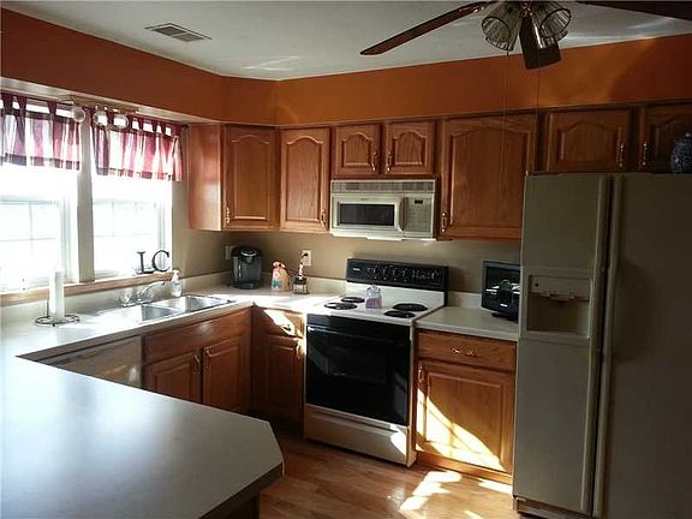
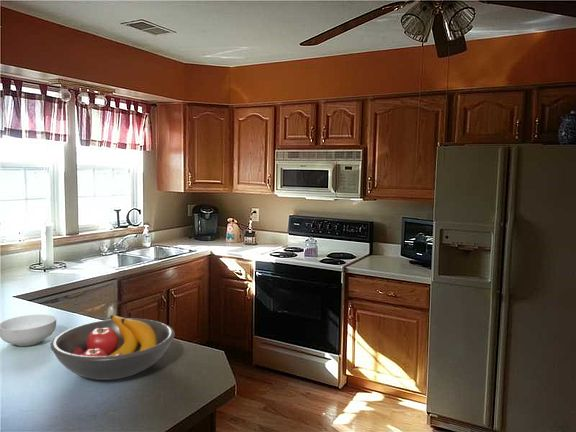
+ cereal bowl (28, 331)
+ fruit bowl (115, 347)
